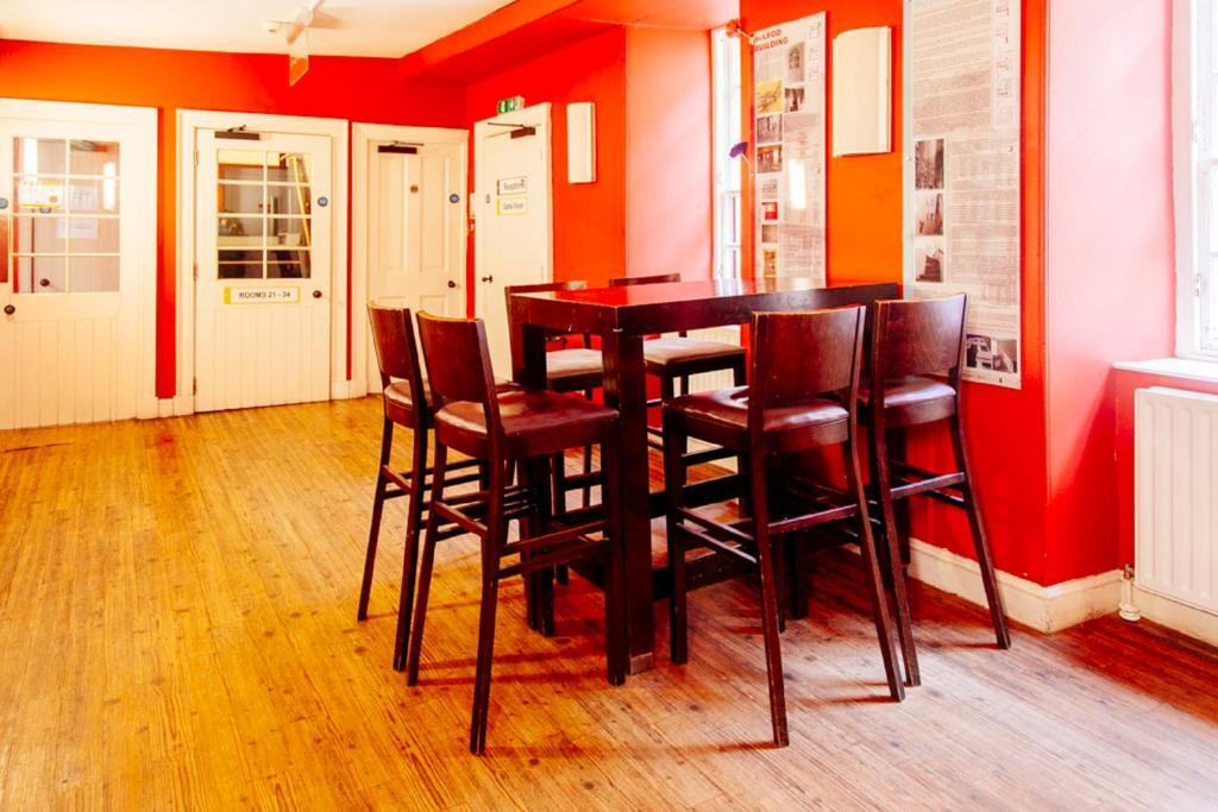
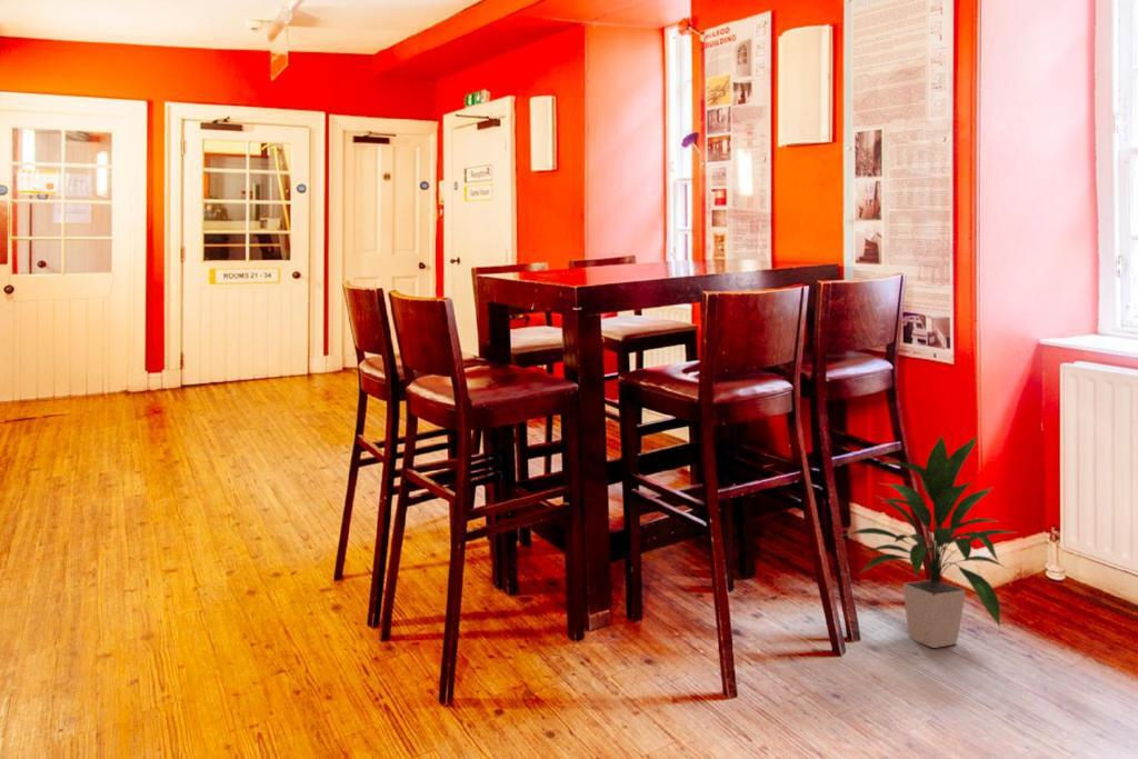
+ indoor plant (936, 540)
